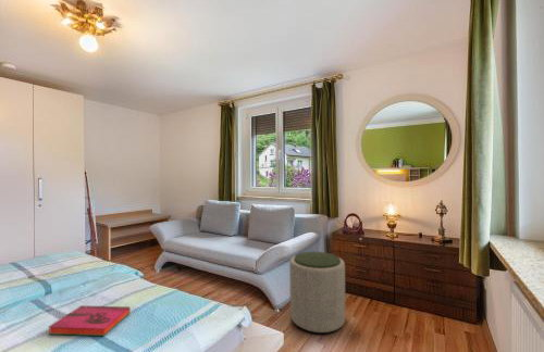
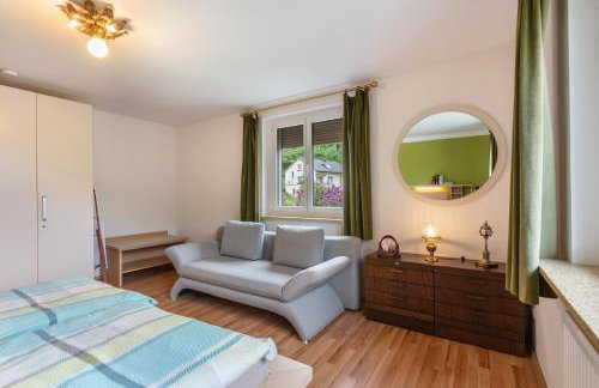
- ottoman (317, 288)
- hardback book (91, 318)
